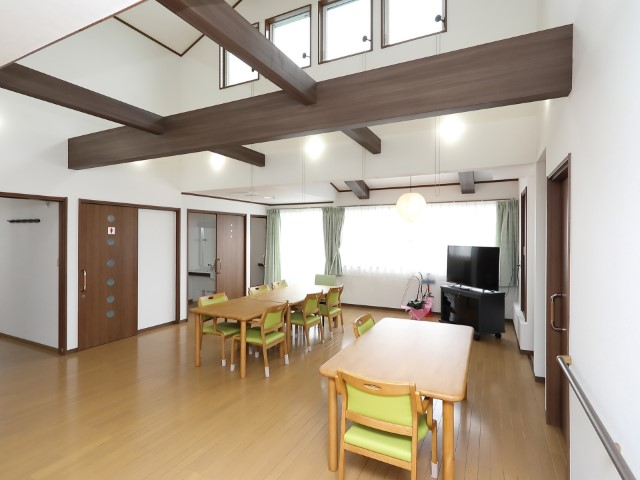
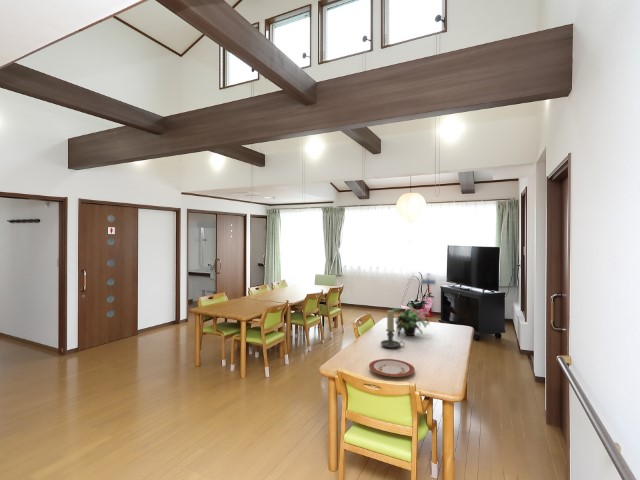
+ candle holder (392, 328)
+ plate (391, 368)
+ potted plant (410, 319)
